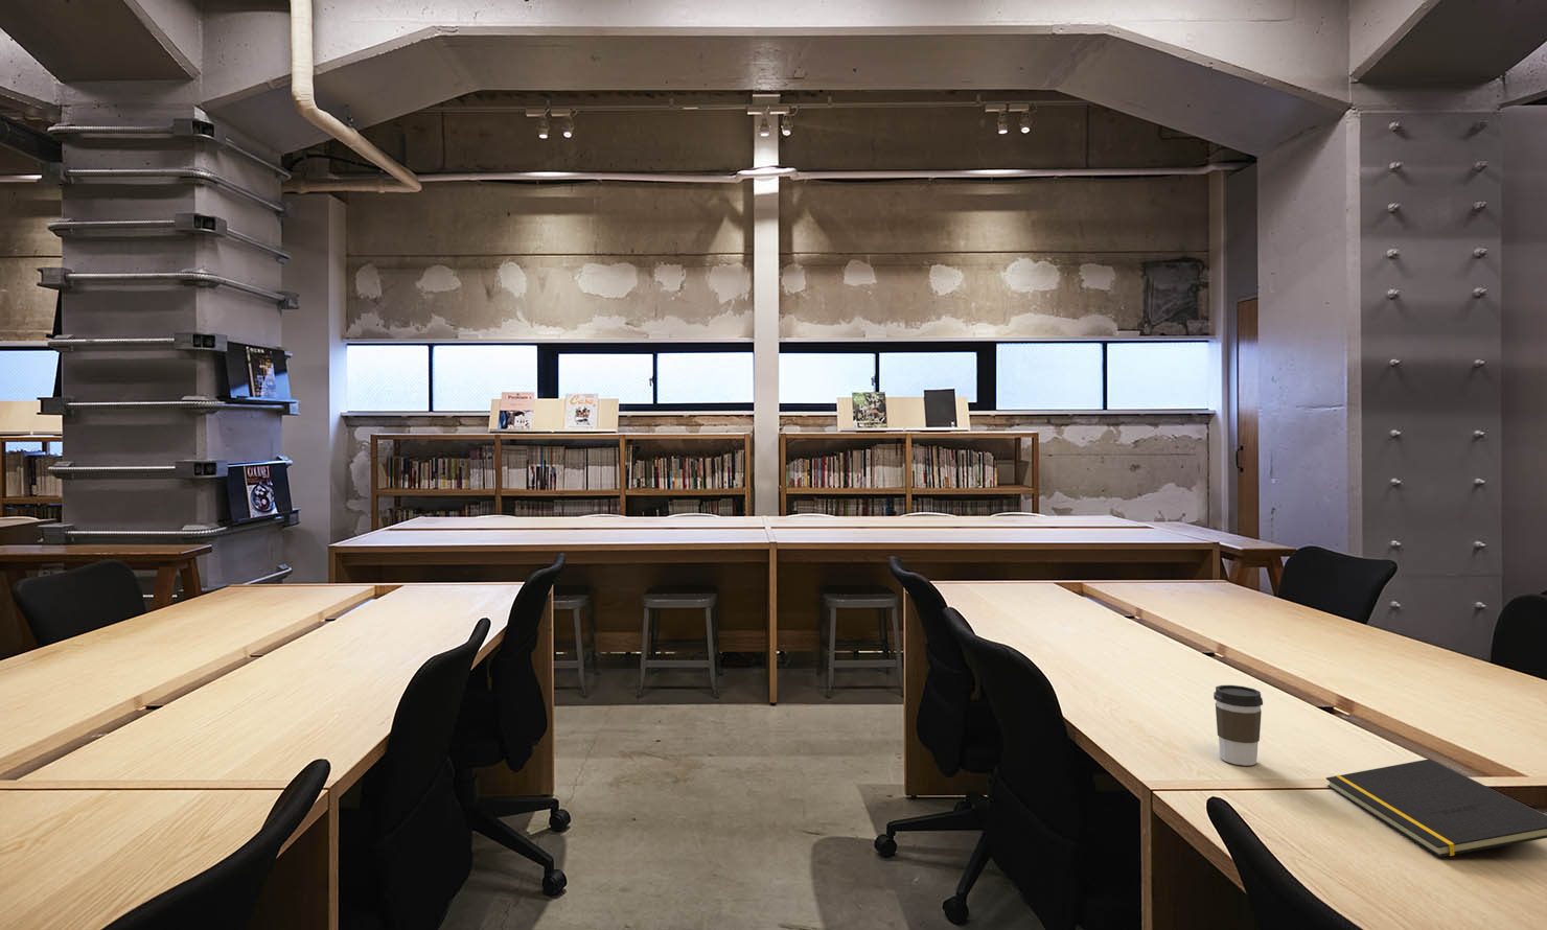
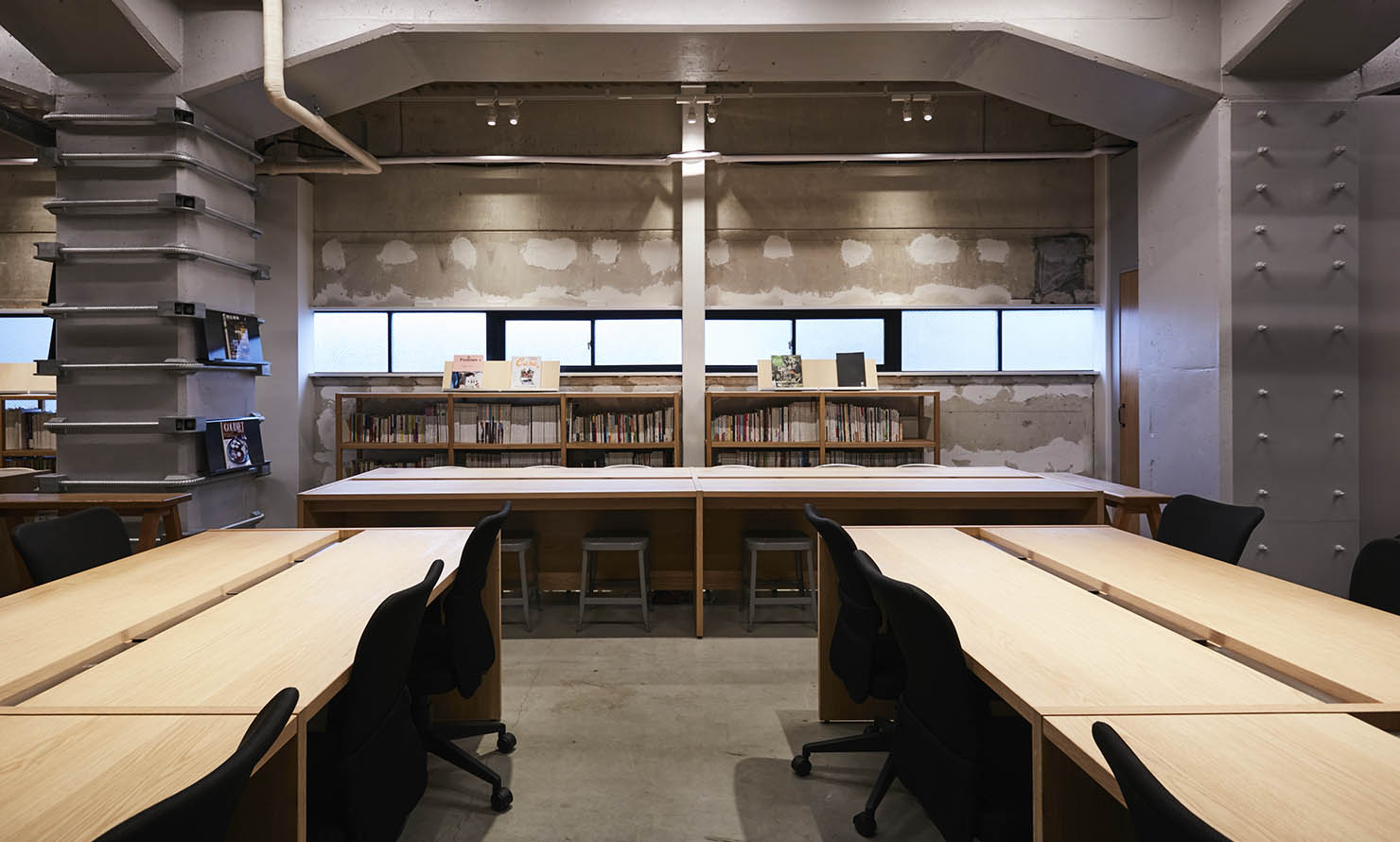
- coffee cup (1238, 725)
- notepad (1434, 803)
